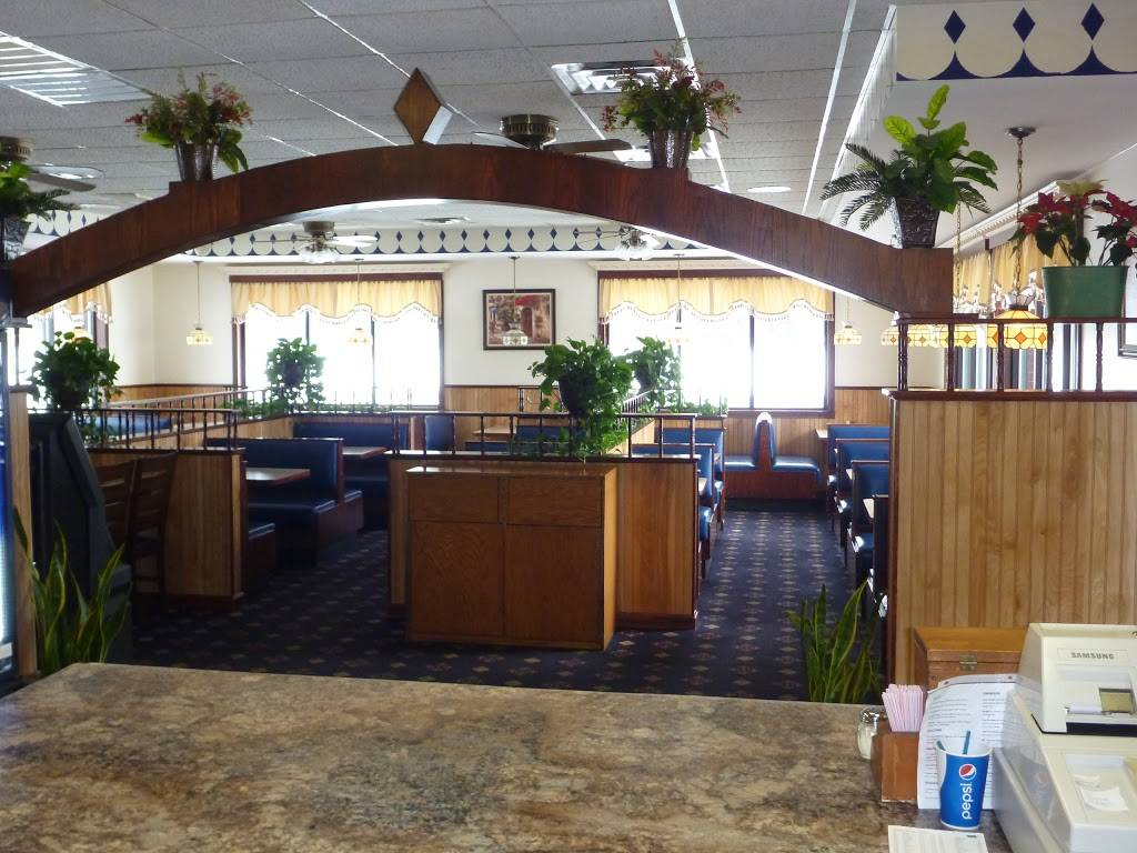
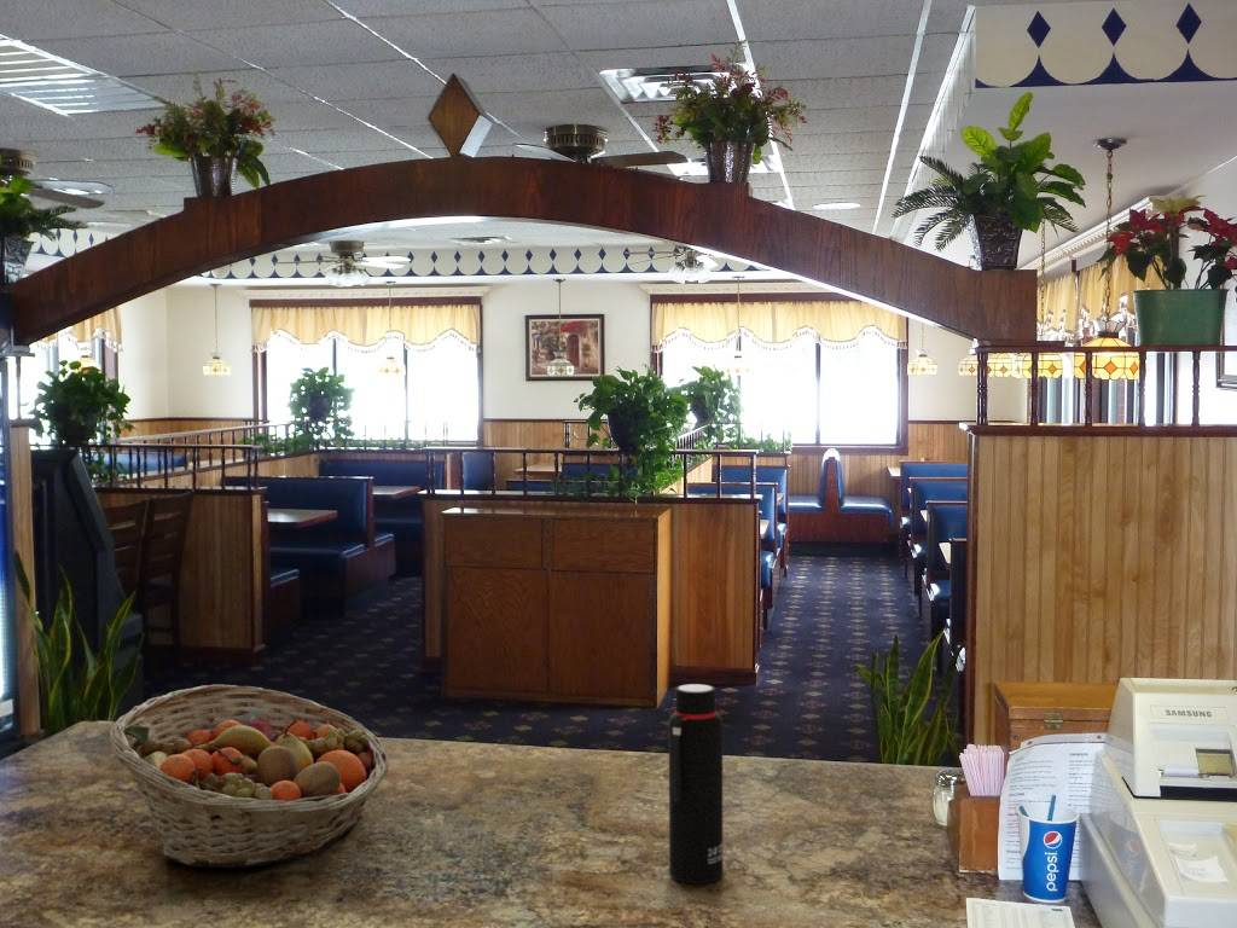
+ water bottle (692, 782)
+ fruit basket (255, 766)
